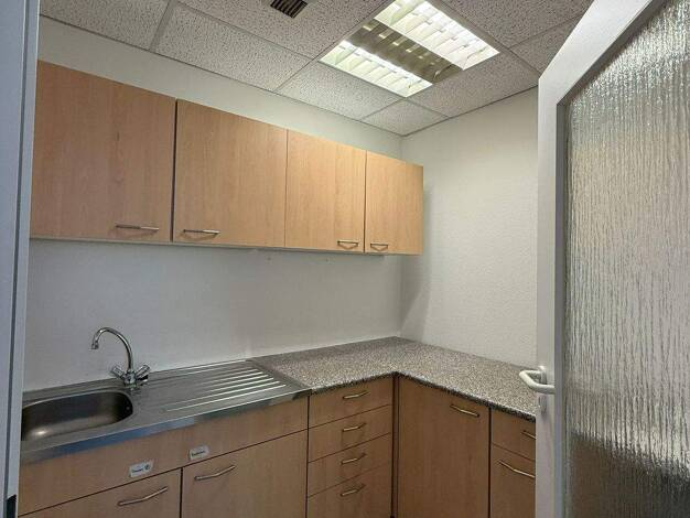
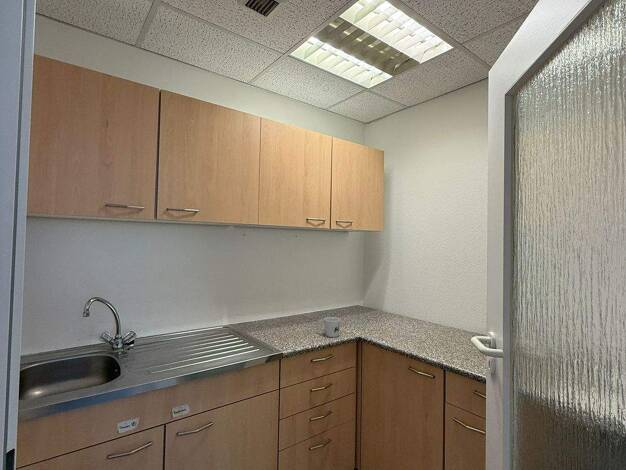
+ mug (328, 326)
